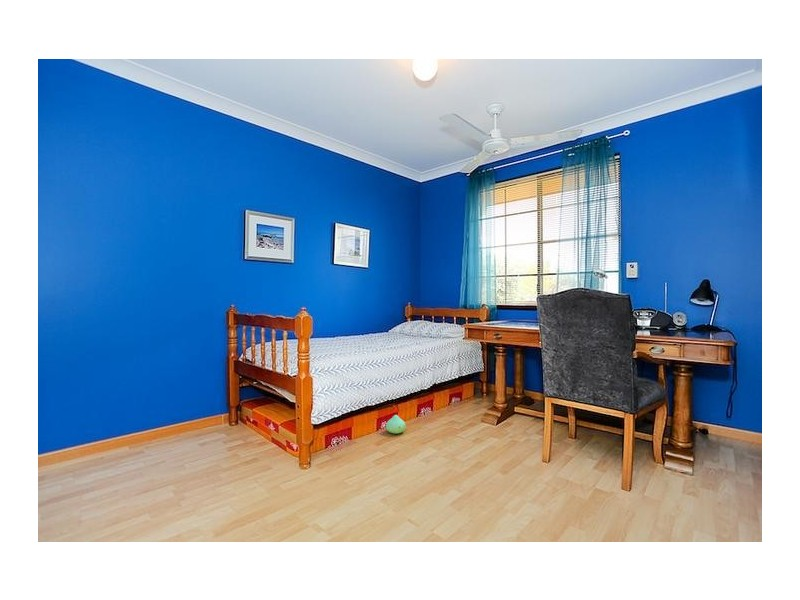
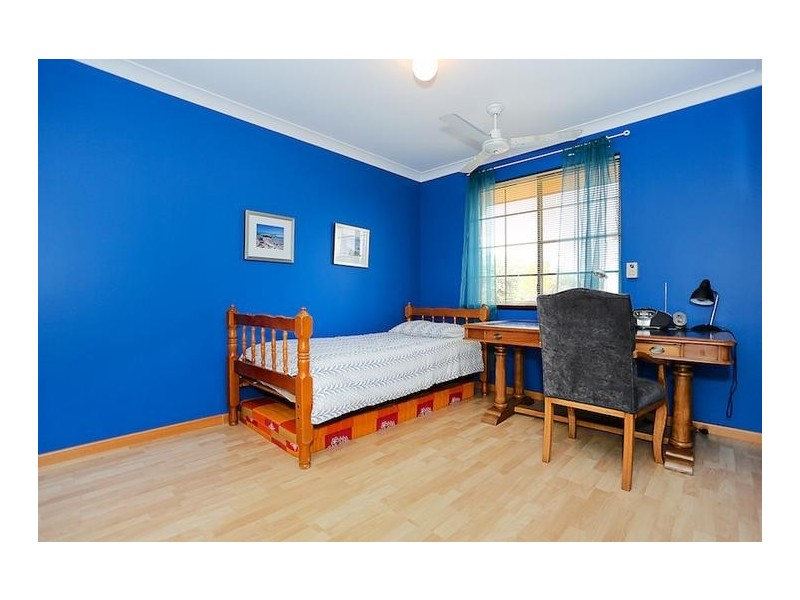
- plush toy (395, 423)
